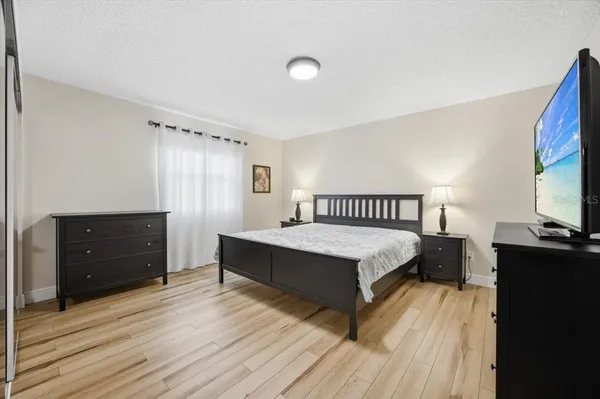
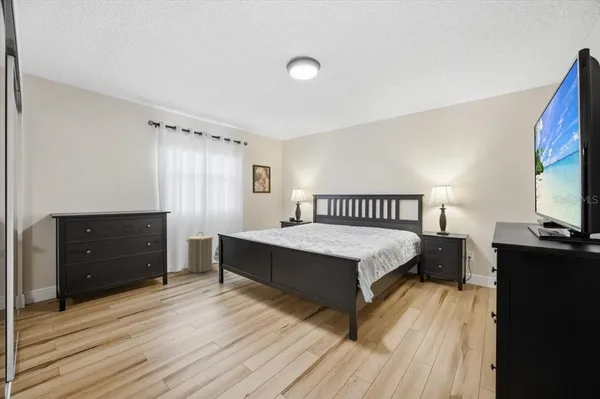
+ laundry hamper (200, 250)
